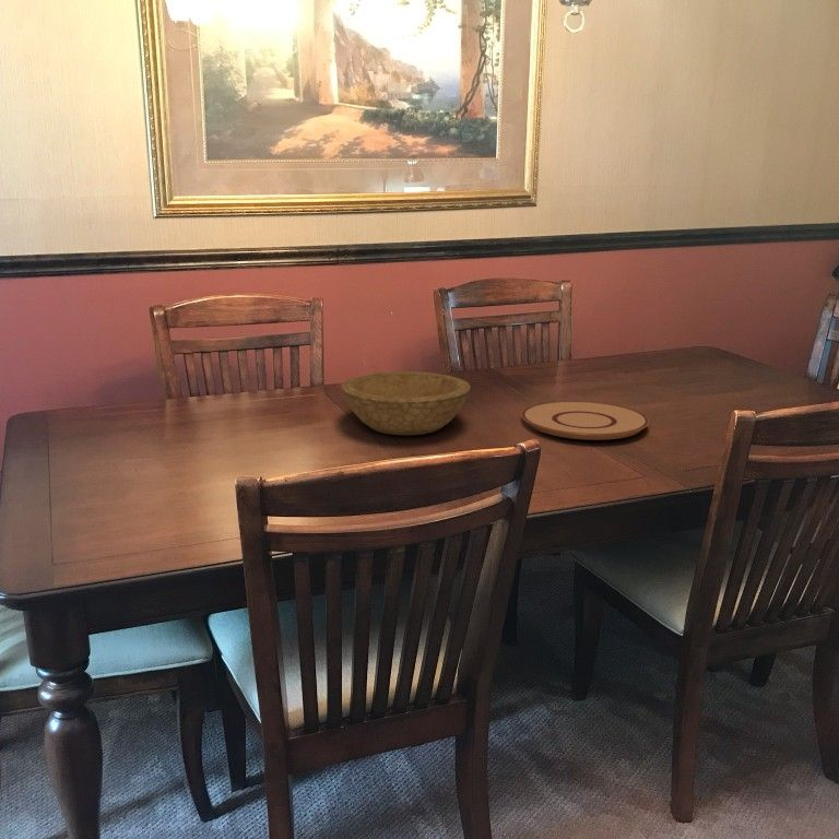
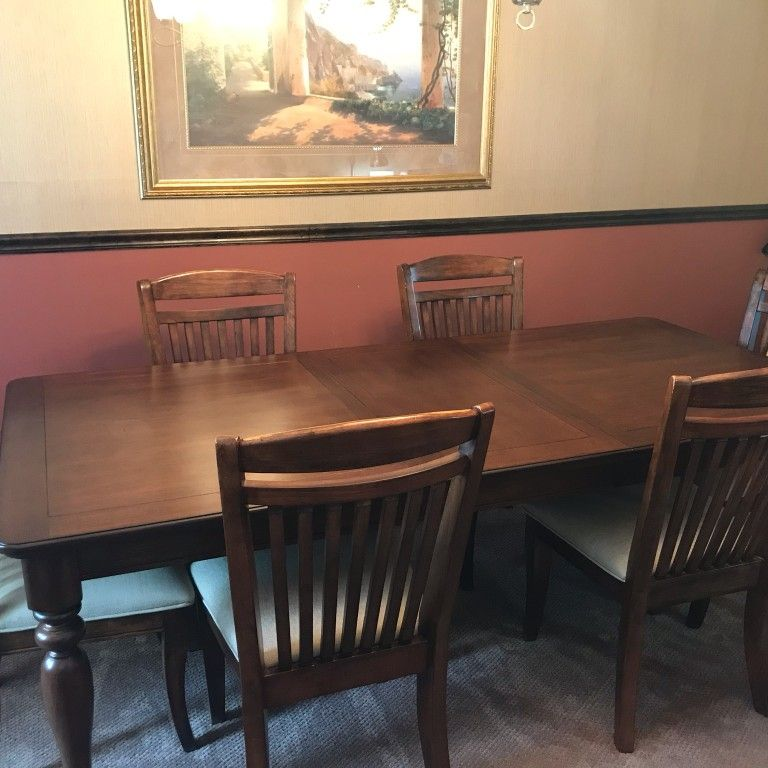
- bowl (405, 404)
- plate (583, 420)
